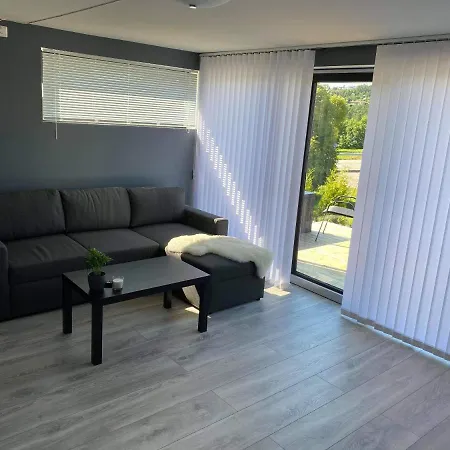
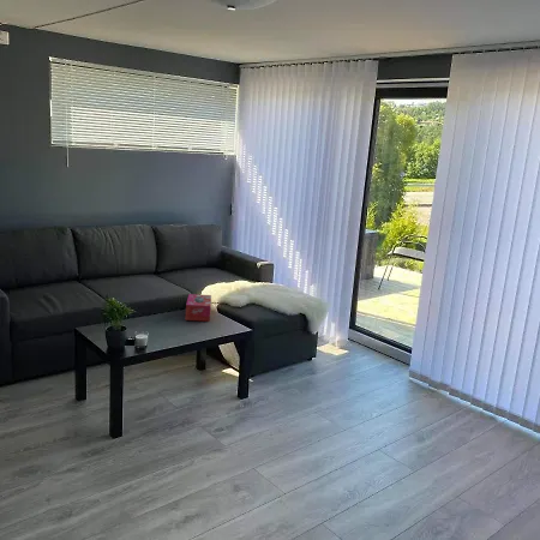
+ tissue box (198, 306)
